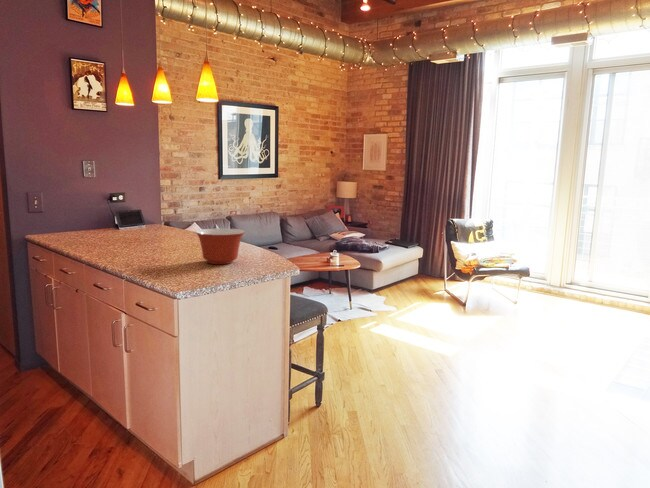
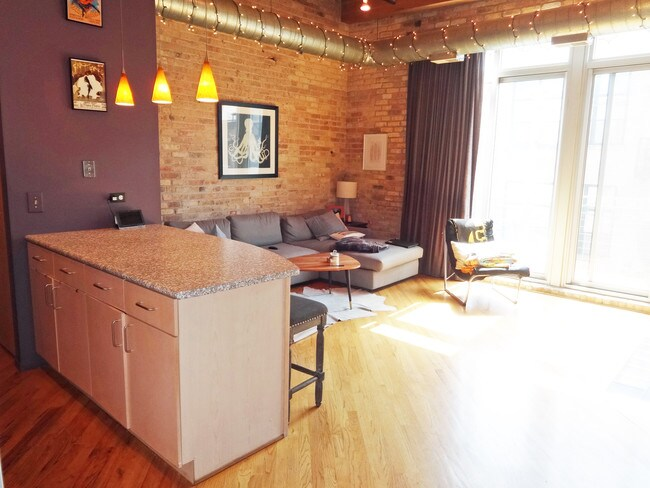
- mixing bowl (220, 246)
